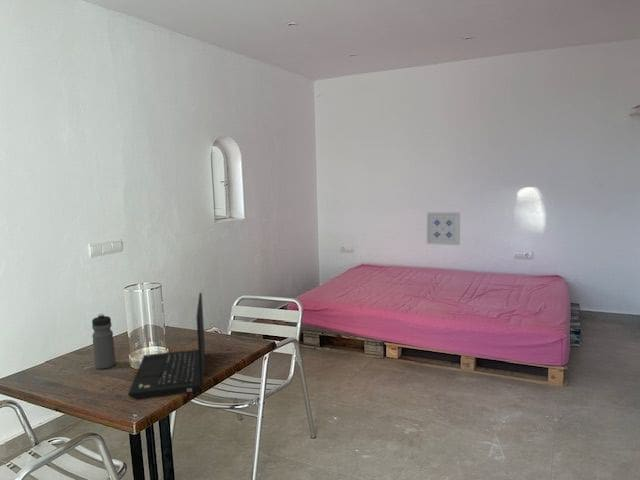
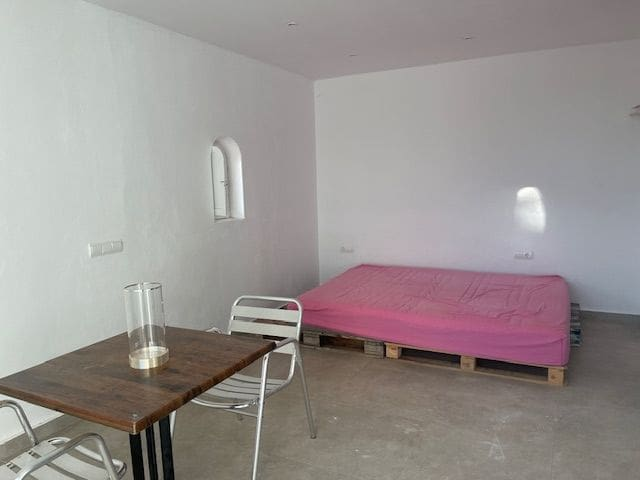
- wall art (443, 228)
- water bottle (103, 340)
- laptop (169, 352)
